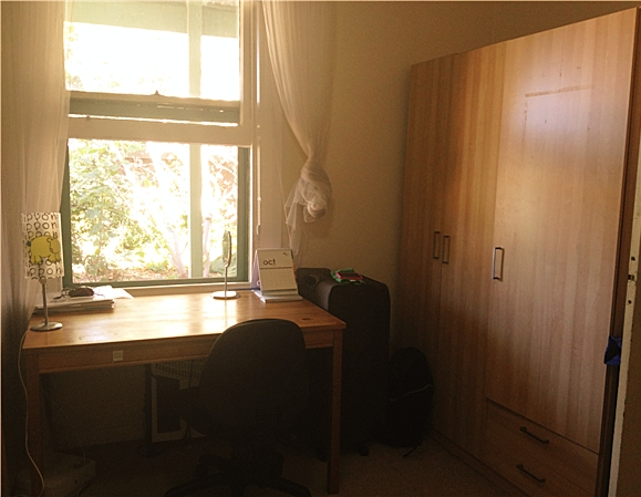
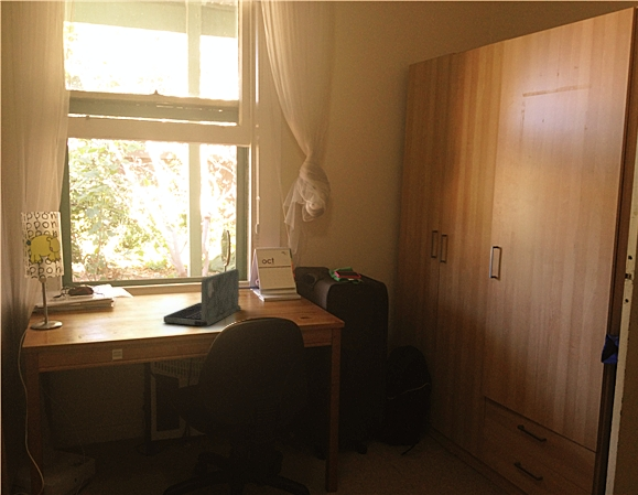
+ laptop (207, 293)
